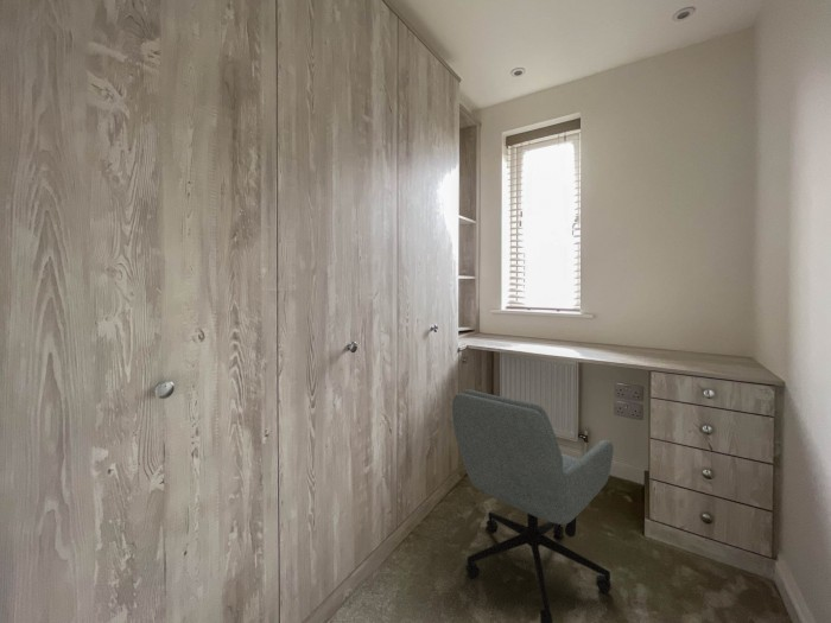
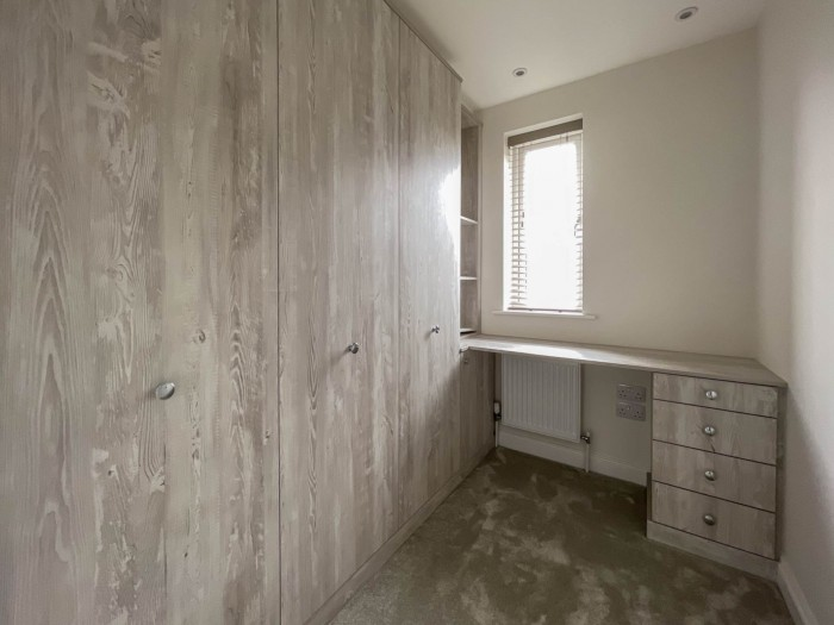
- office chair (531, 477)
